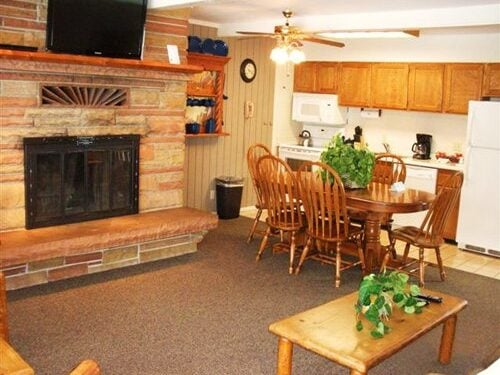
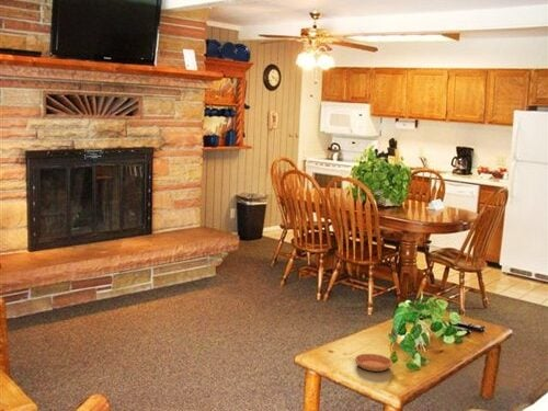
+ saucer (373, 363)
